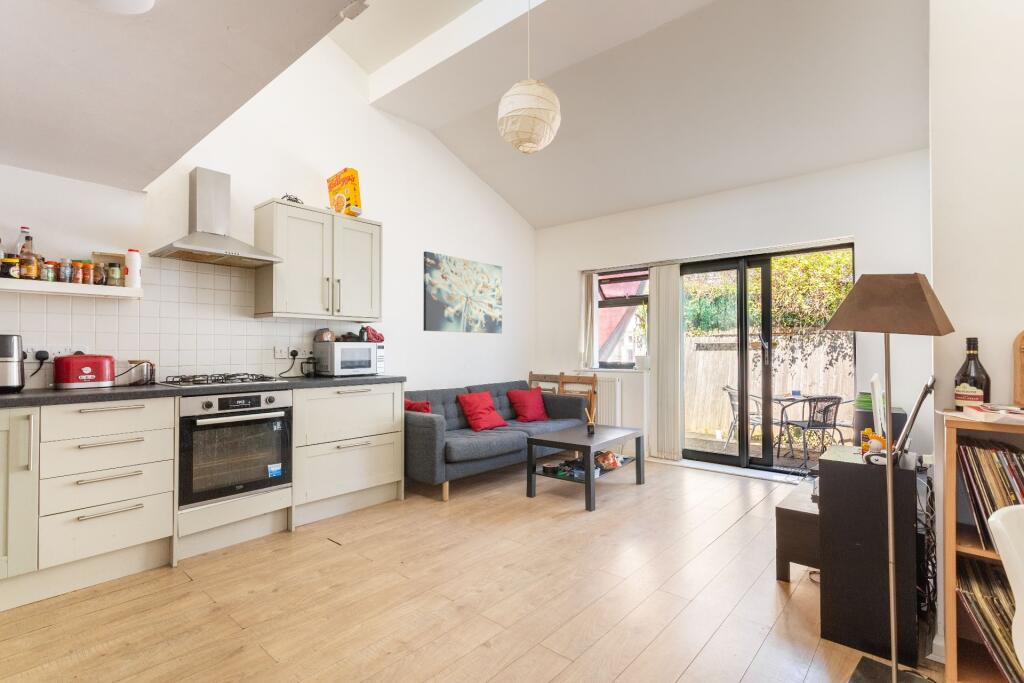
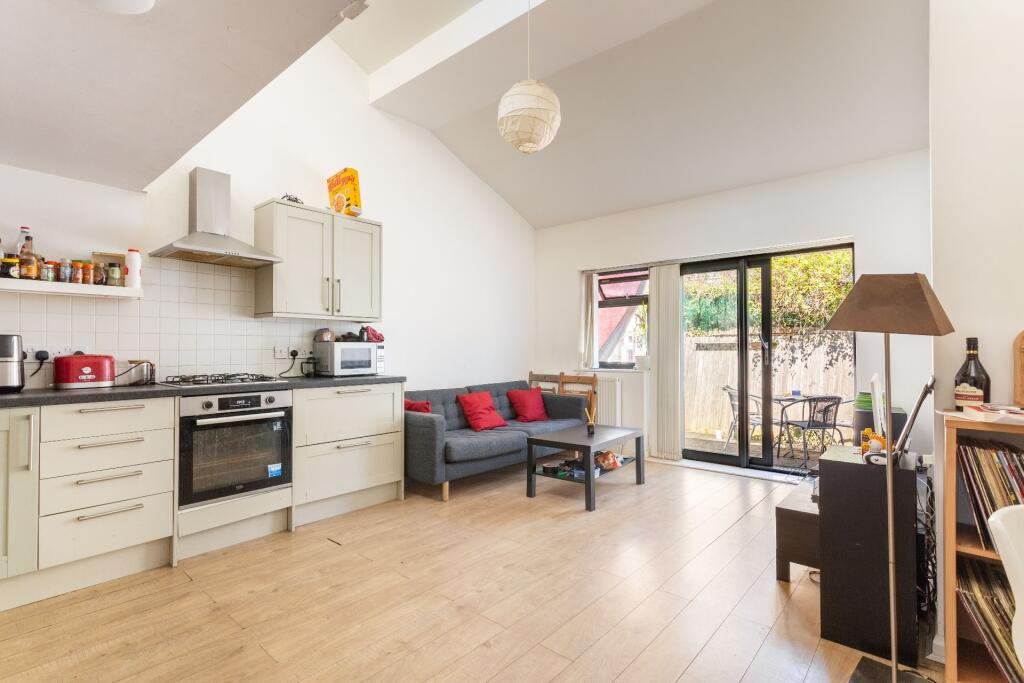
- wall art (466, 295)
